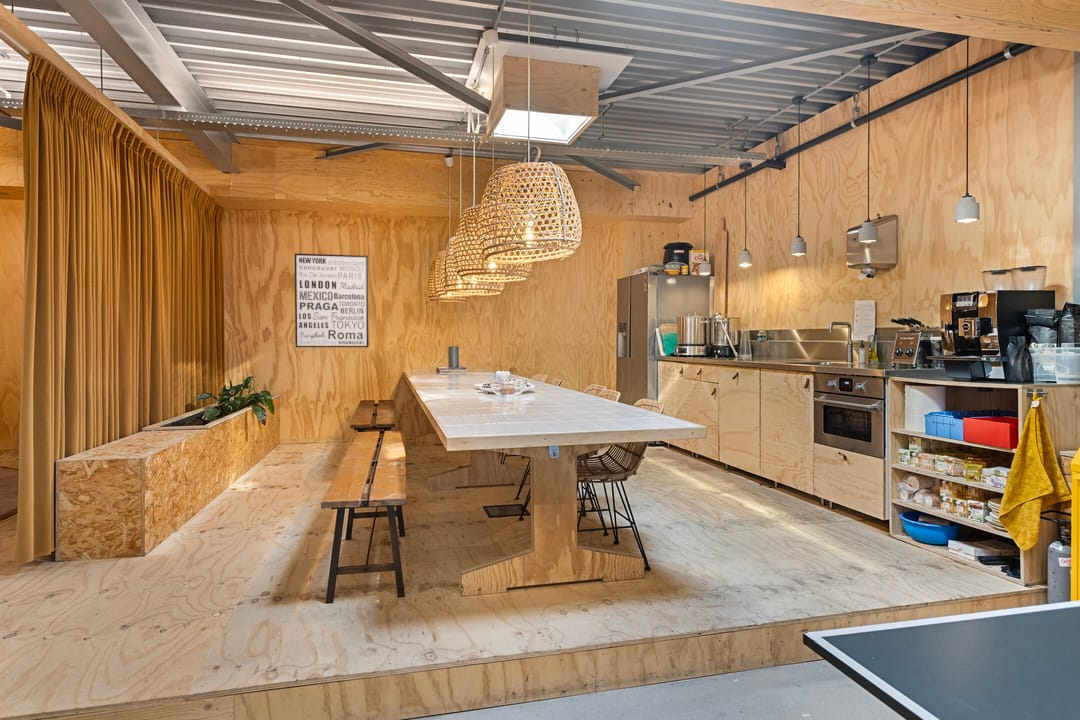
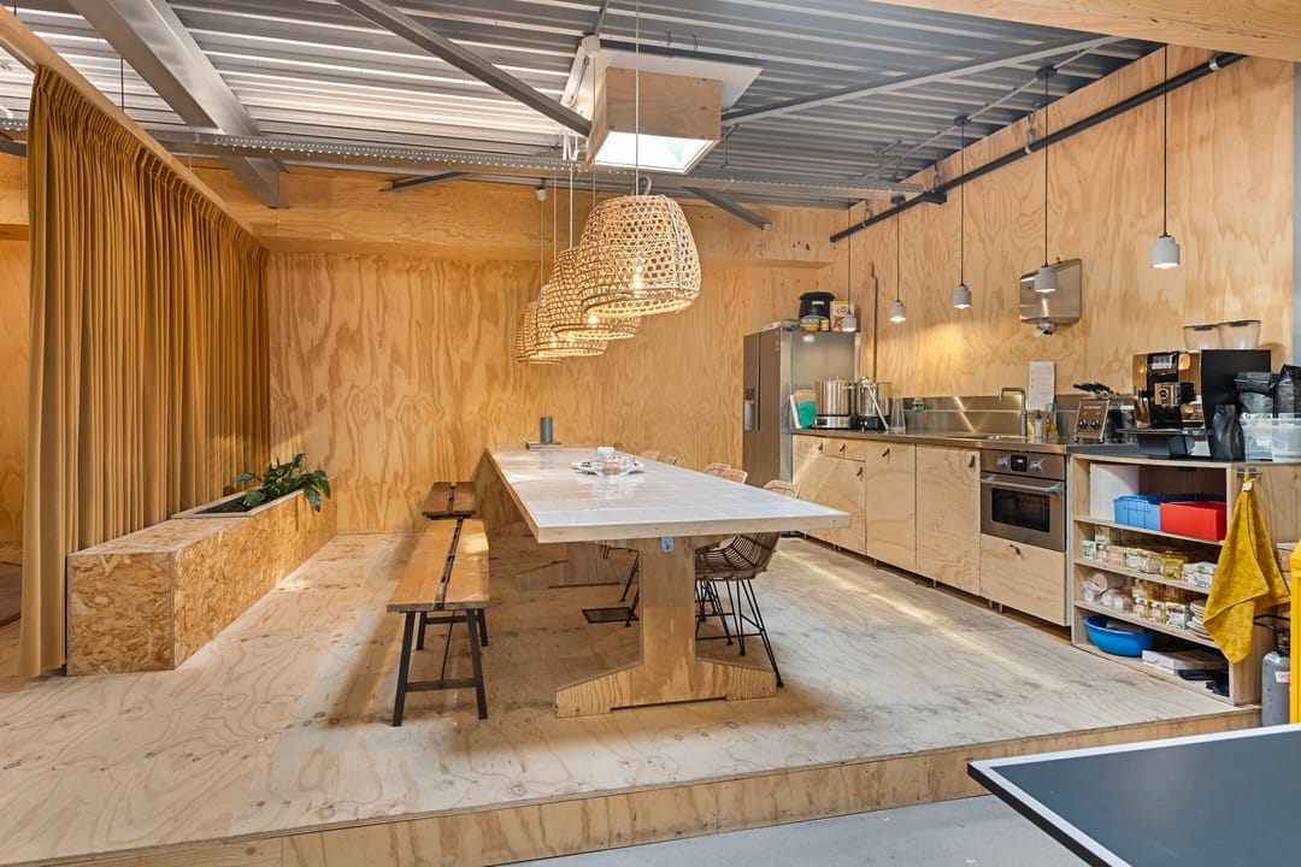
- wall art (332, 301)
